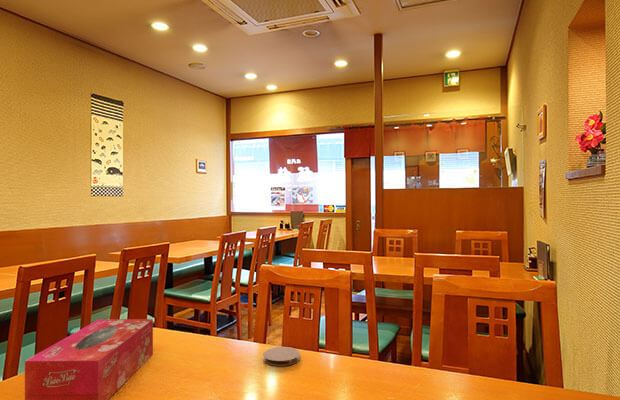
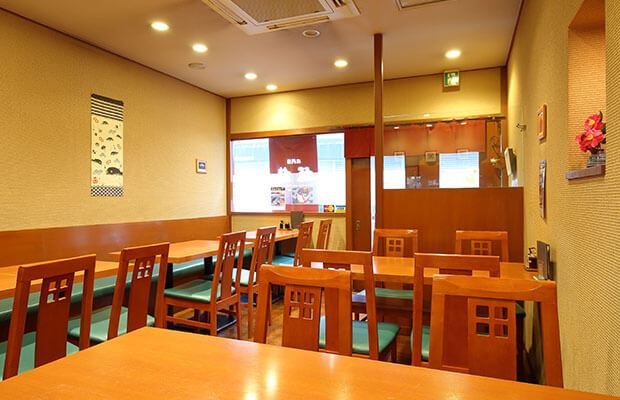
- tissue box (98, 357)
- coaster (281, 356)
